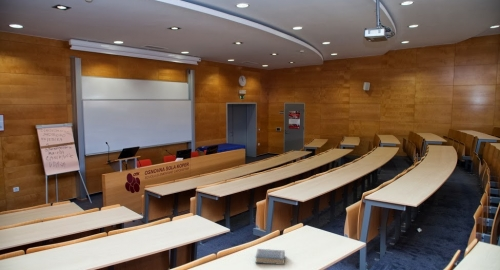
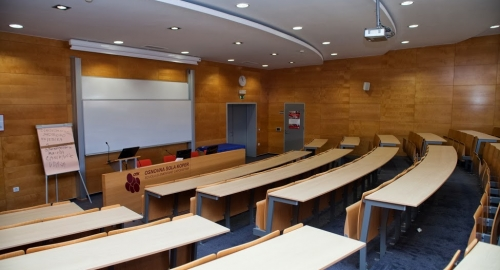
- hardback book (270, 256)
